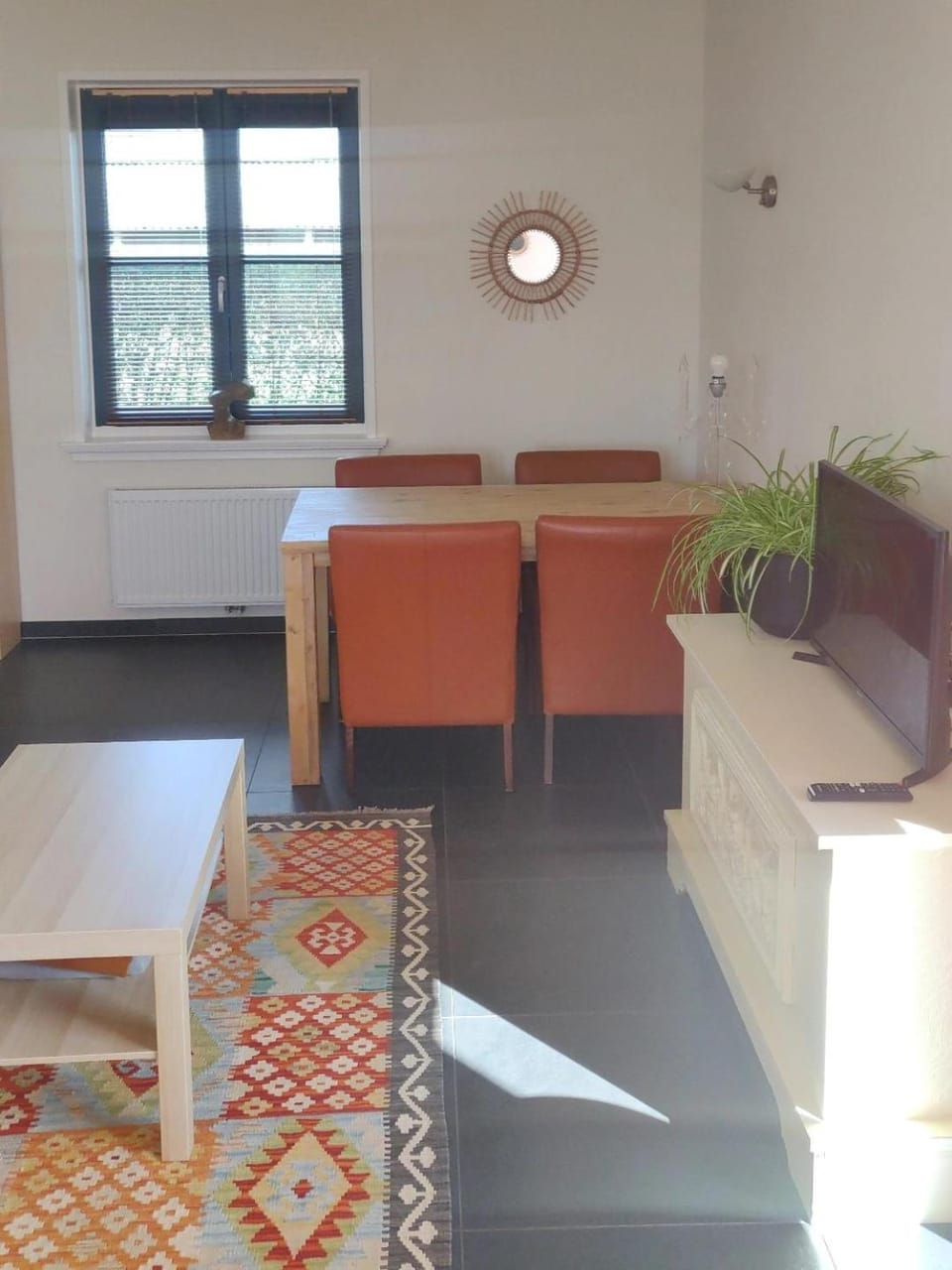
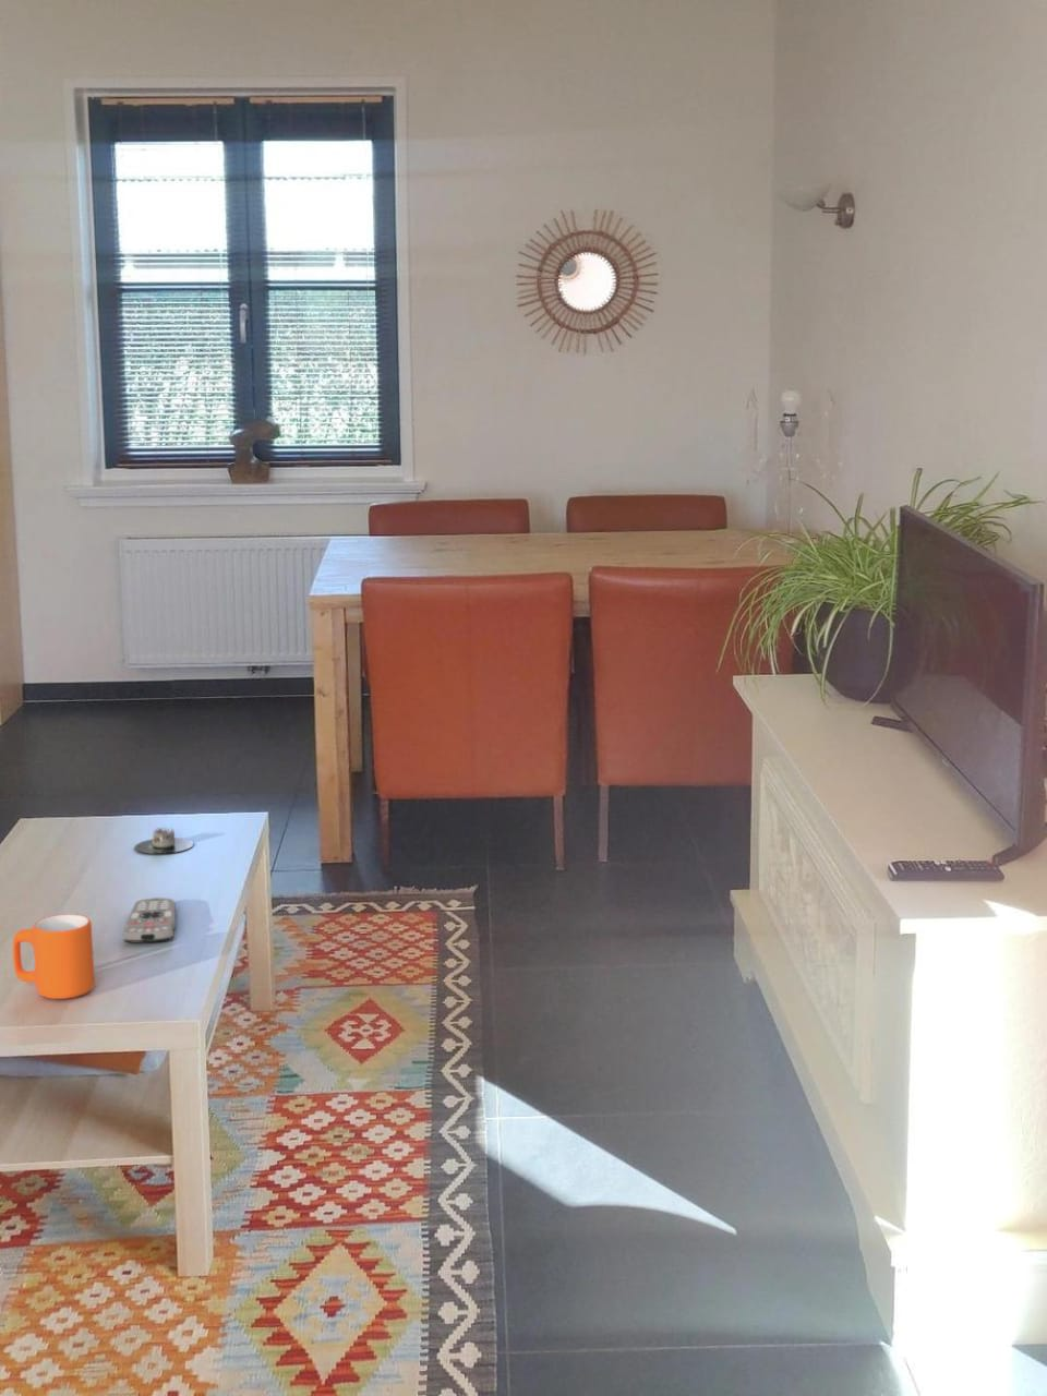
+ remote control (152, 919)
+ candle (164, 837)
+ mug (54, 957)
